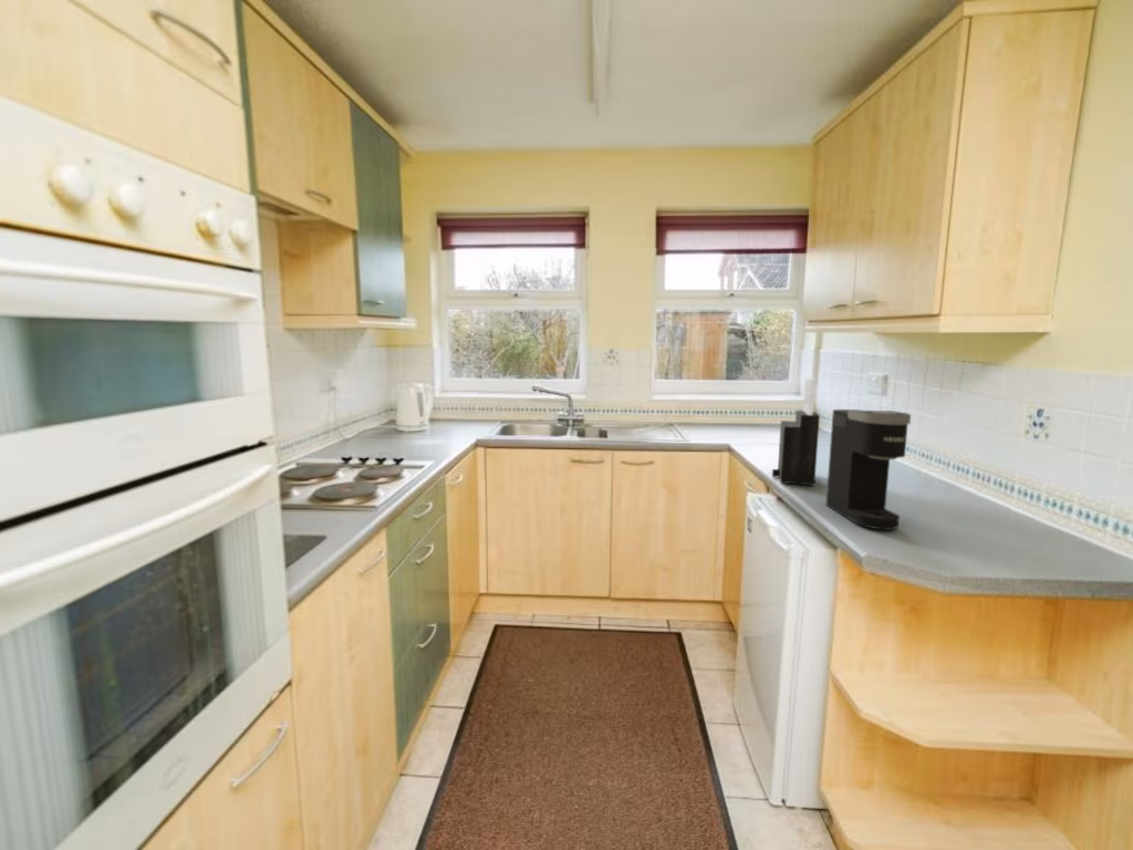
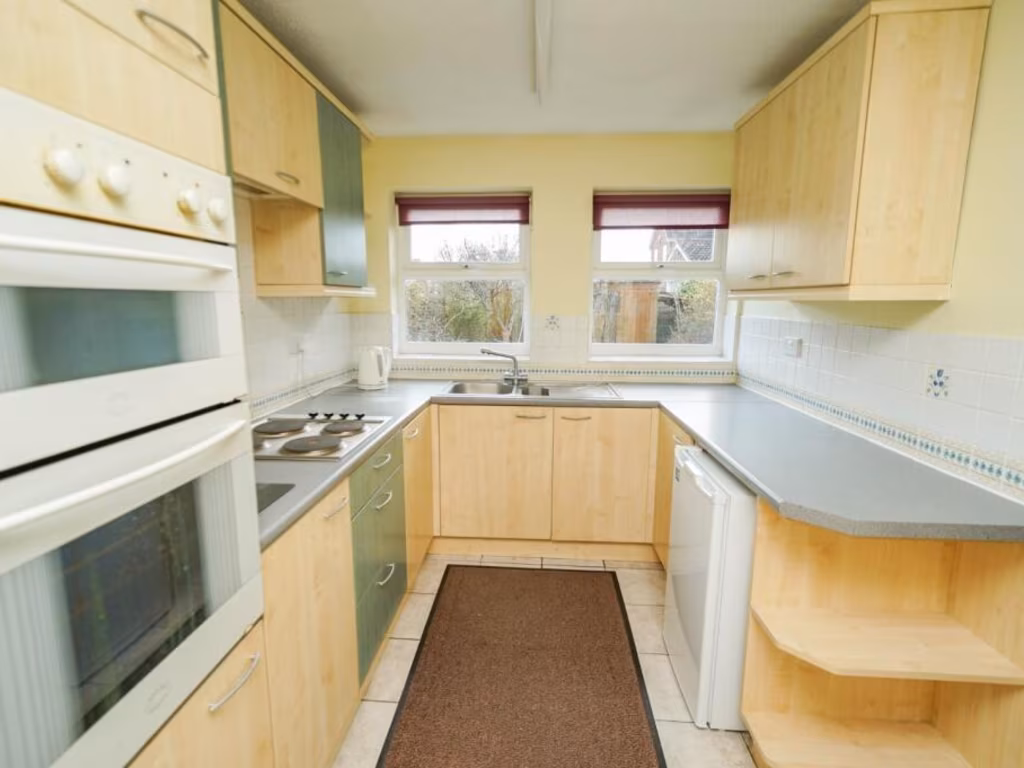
- coffee maker (864, 463)
- knife block (794, 428)
